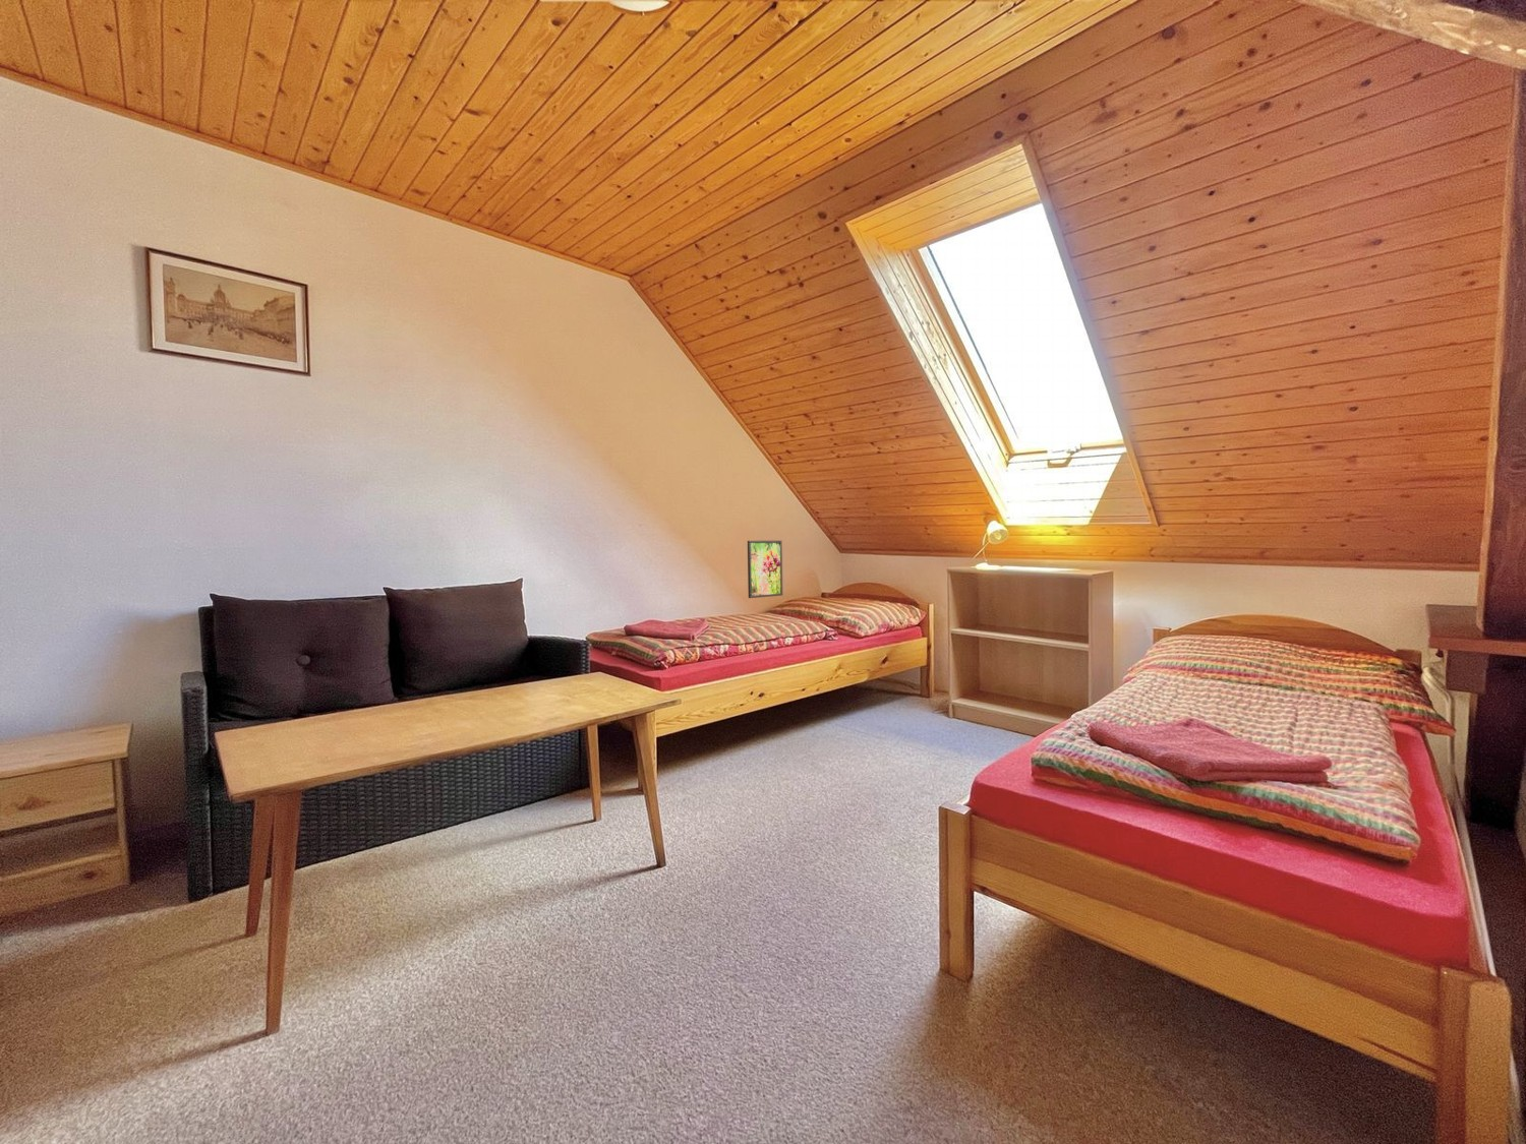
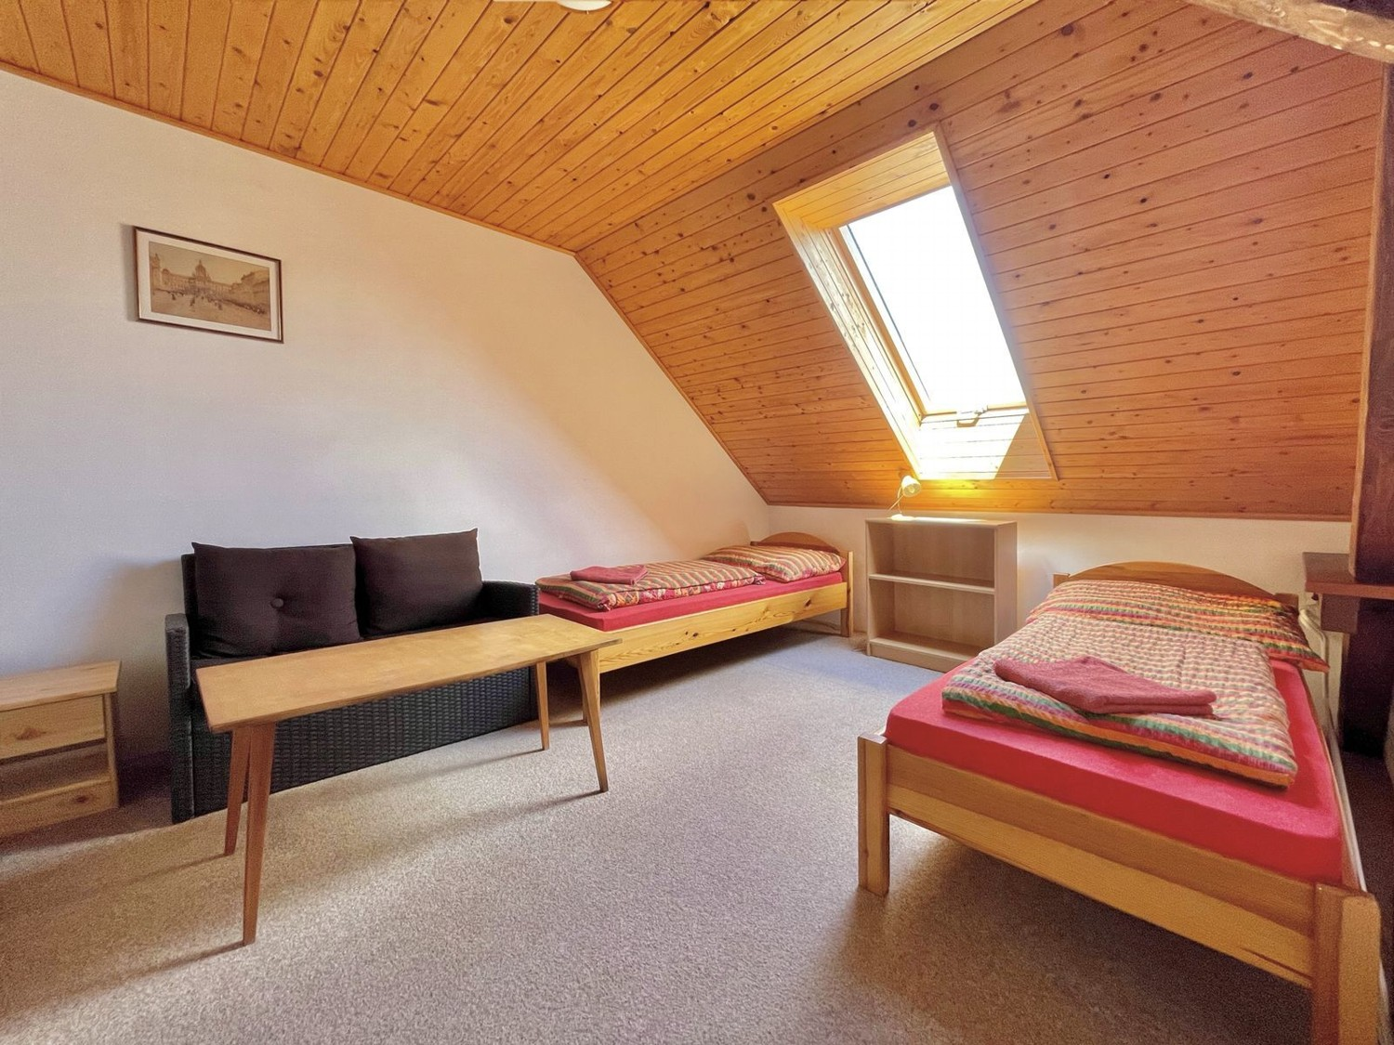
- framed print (765, 568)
